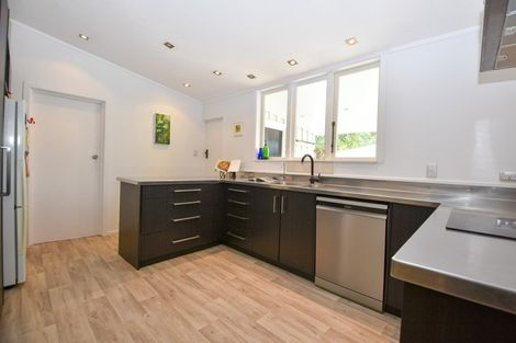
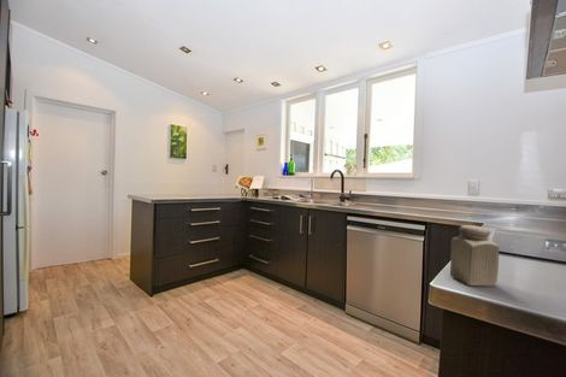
+ salt shaker (473, 253)
